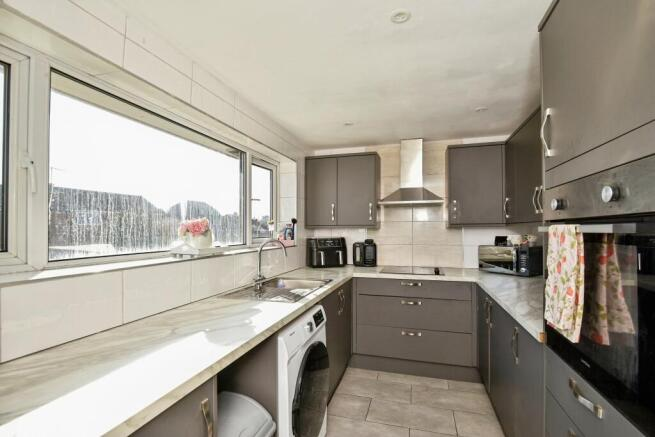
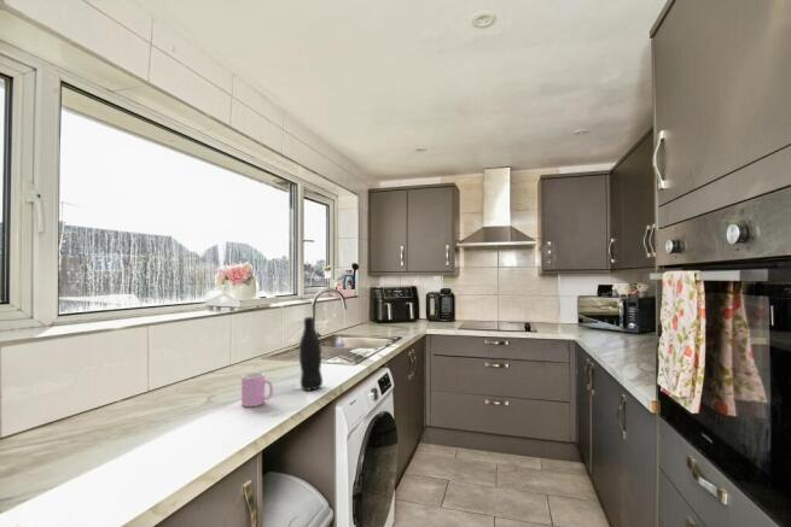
+ cup (257, 388)
+ bottle (310, 352)
